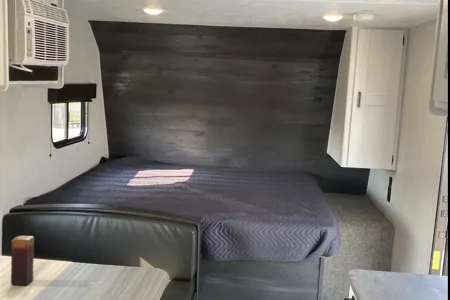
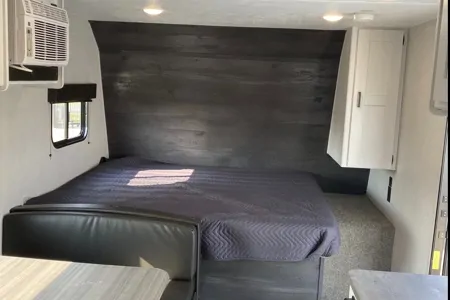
- candle (22, 259)
